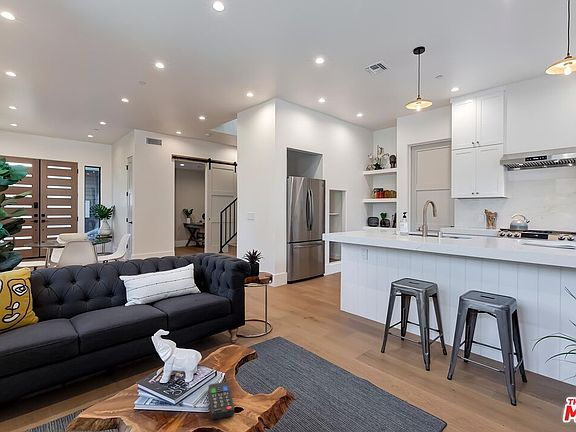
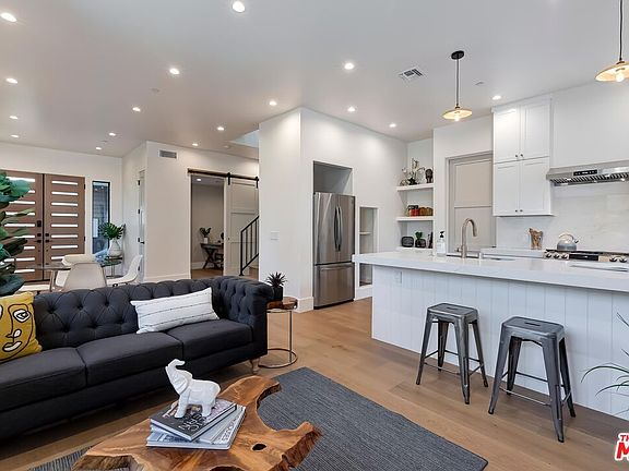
- remote control (220, 398)
